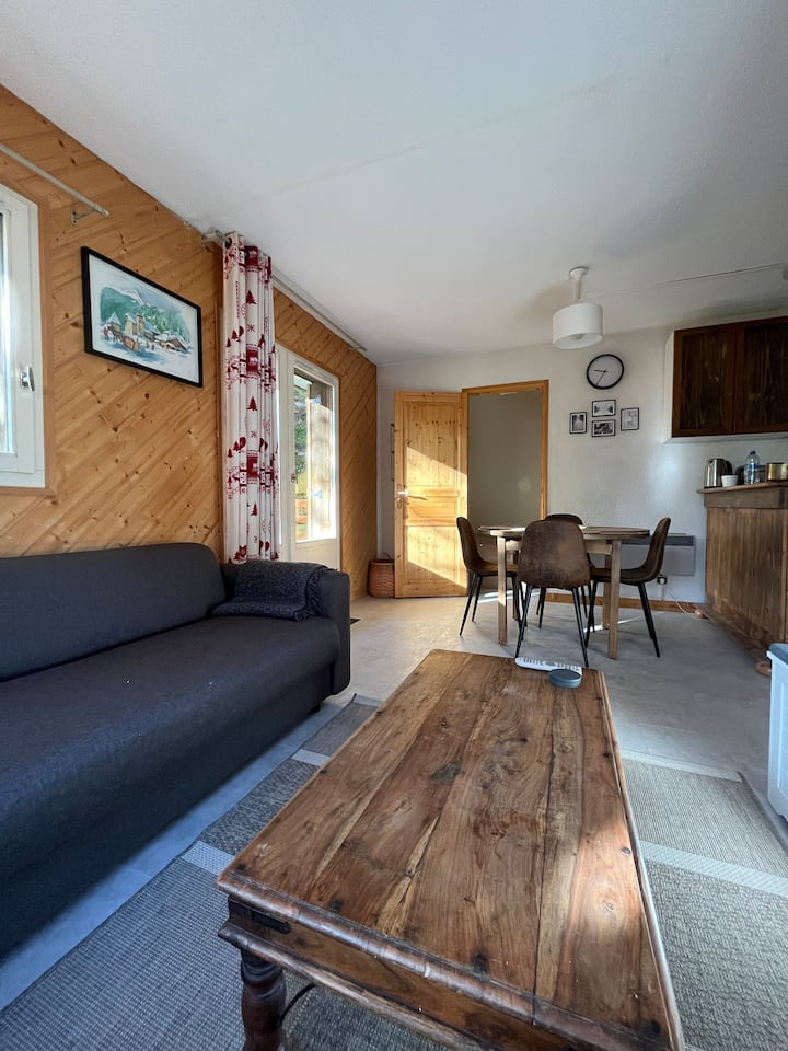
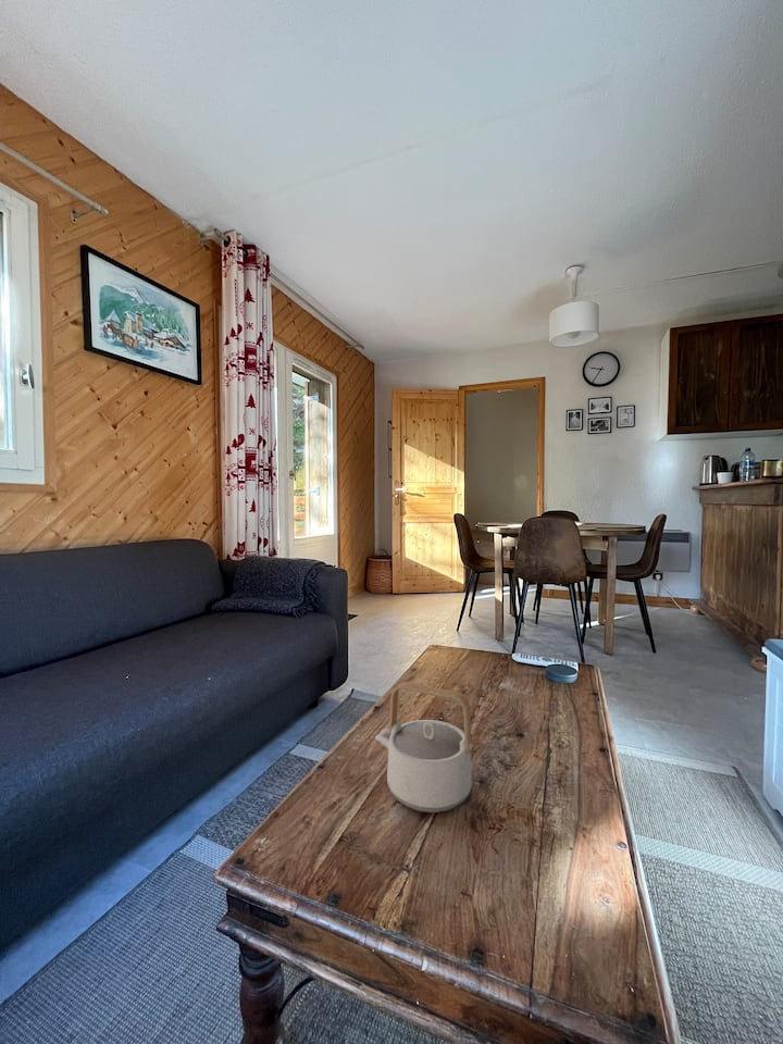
+ teapot (421, 736)
